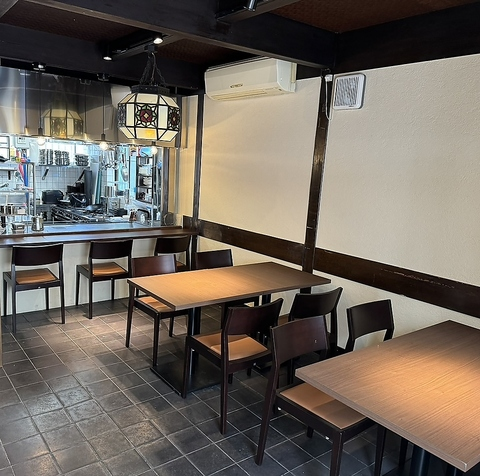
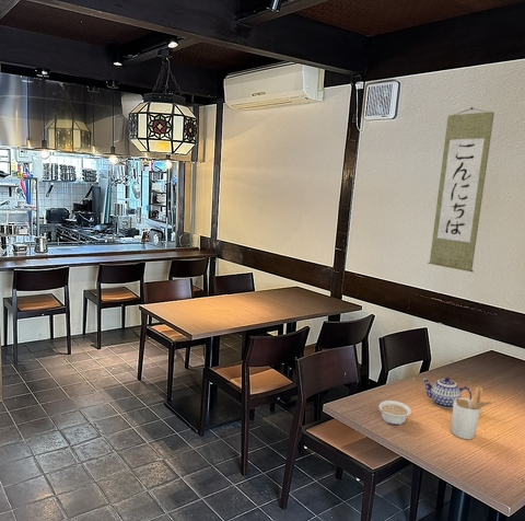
+ utensil holder (471, 414)
+ legume (394, 413)
+ wall scroll (459, 189)
+ teapot (446, 391)
